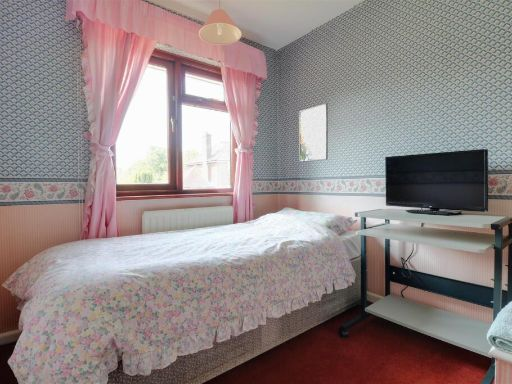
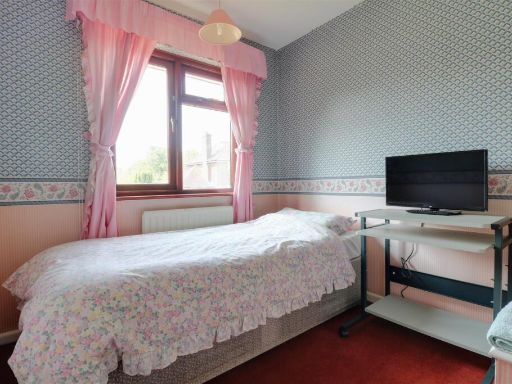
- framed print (312, 134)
